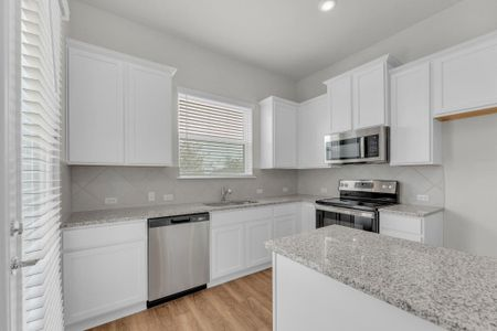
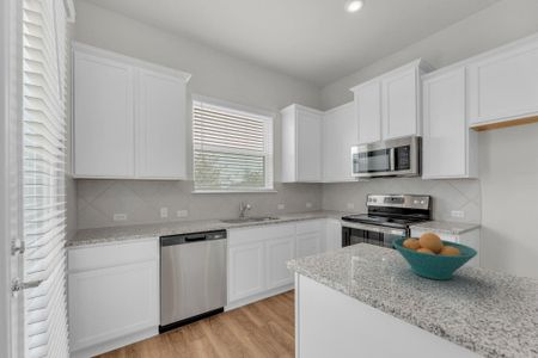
+ fruit bowl (430, 253)
